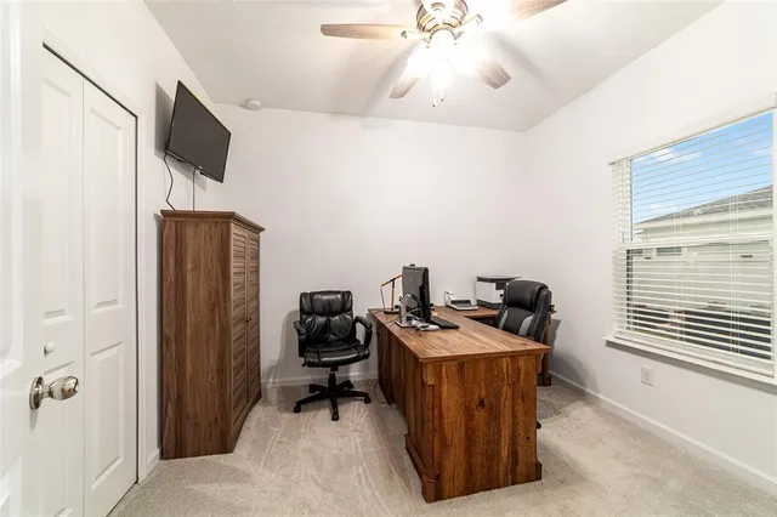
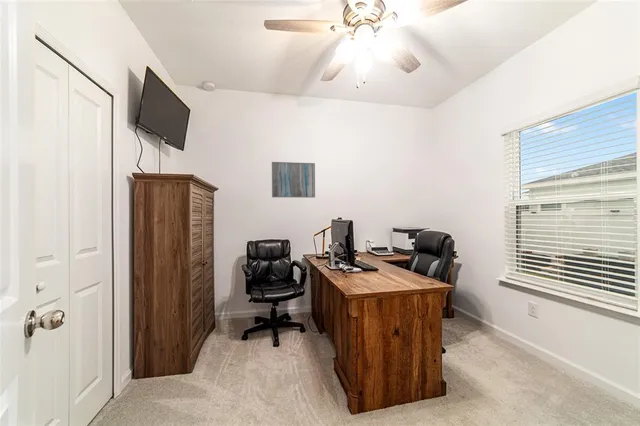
+ wall art (293, 180)
